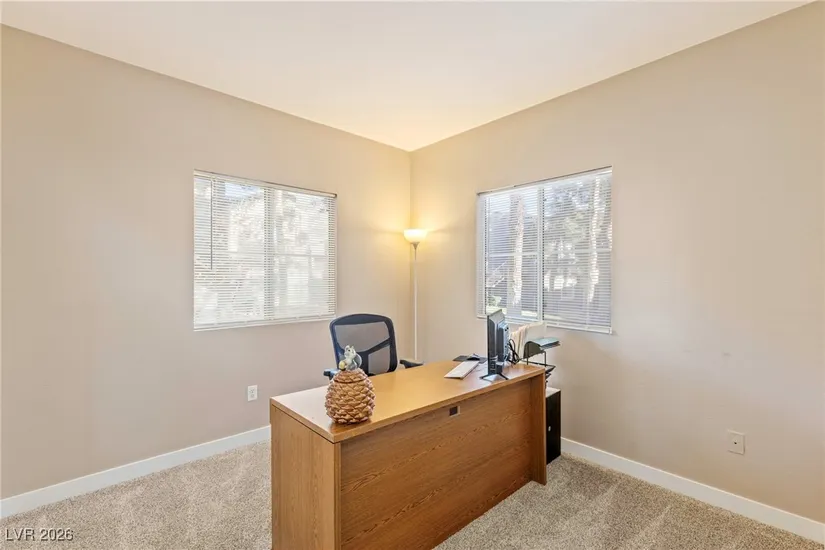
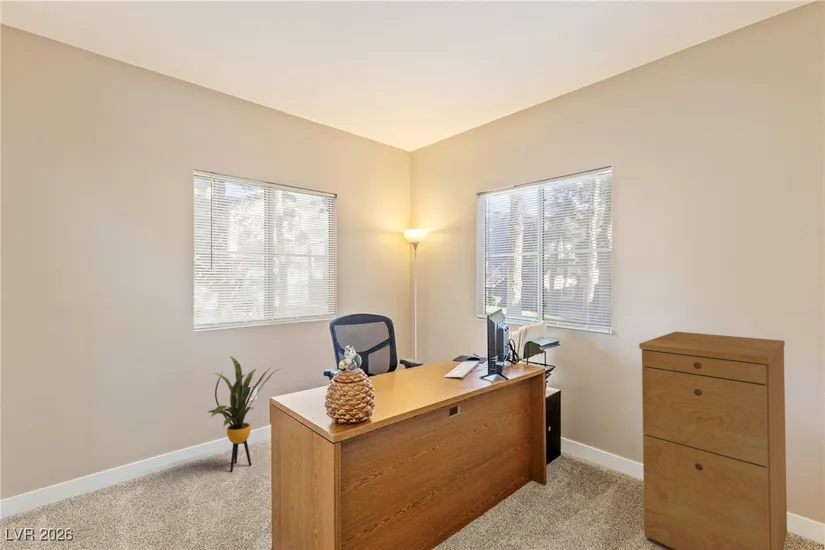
+ filing cabinet (714, 438)
+ house plant (242, 412)
